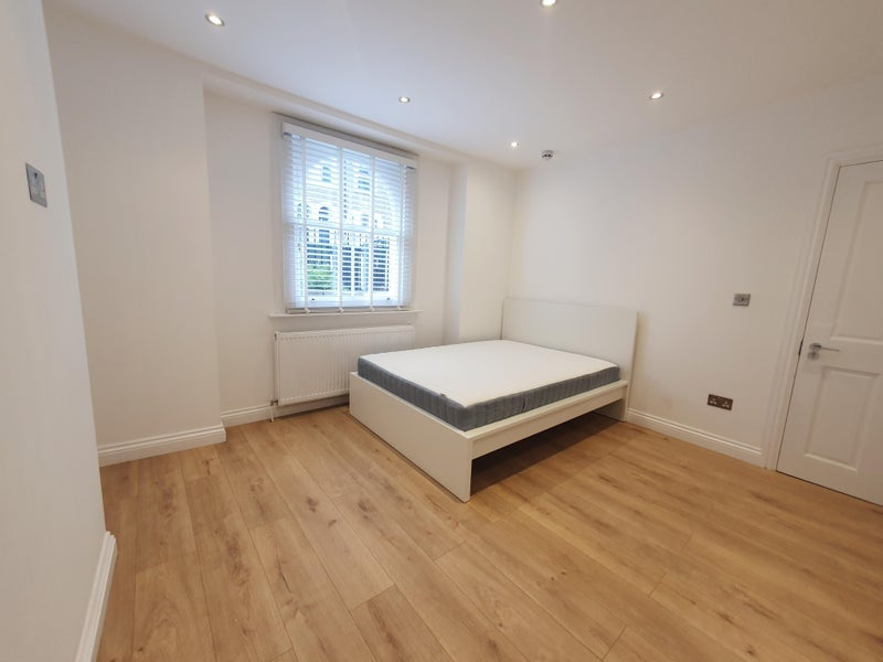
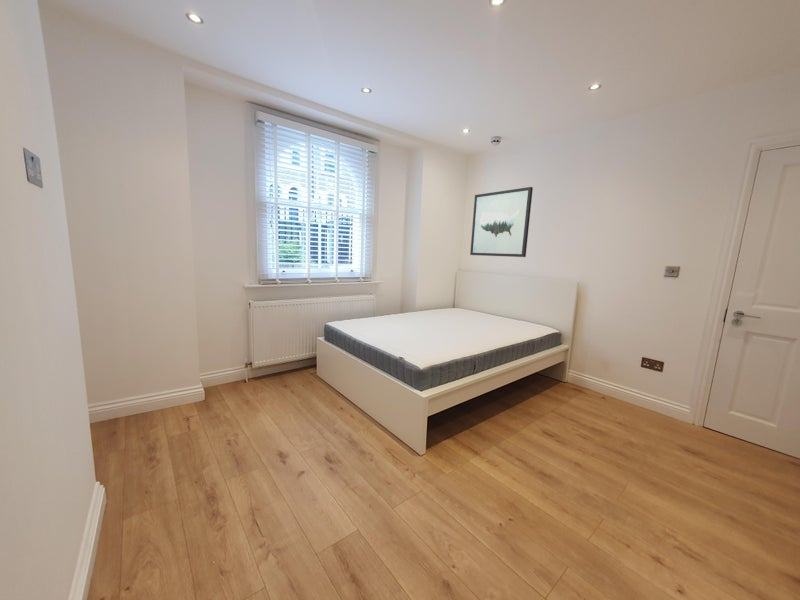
+ wall art (498, 224)
